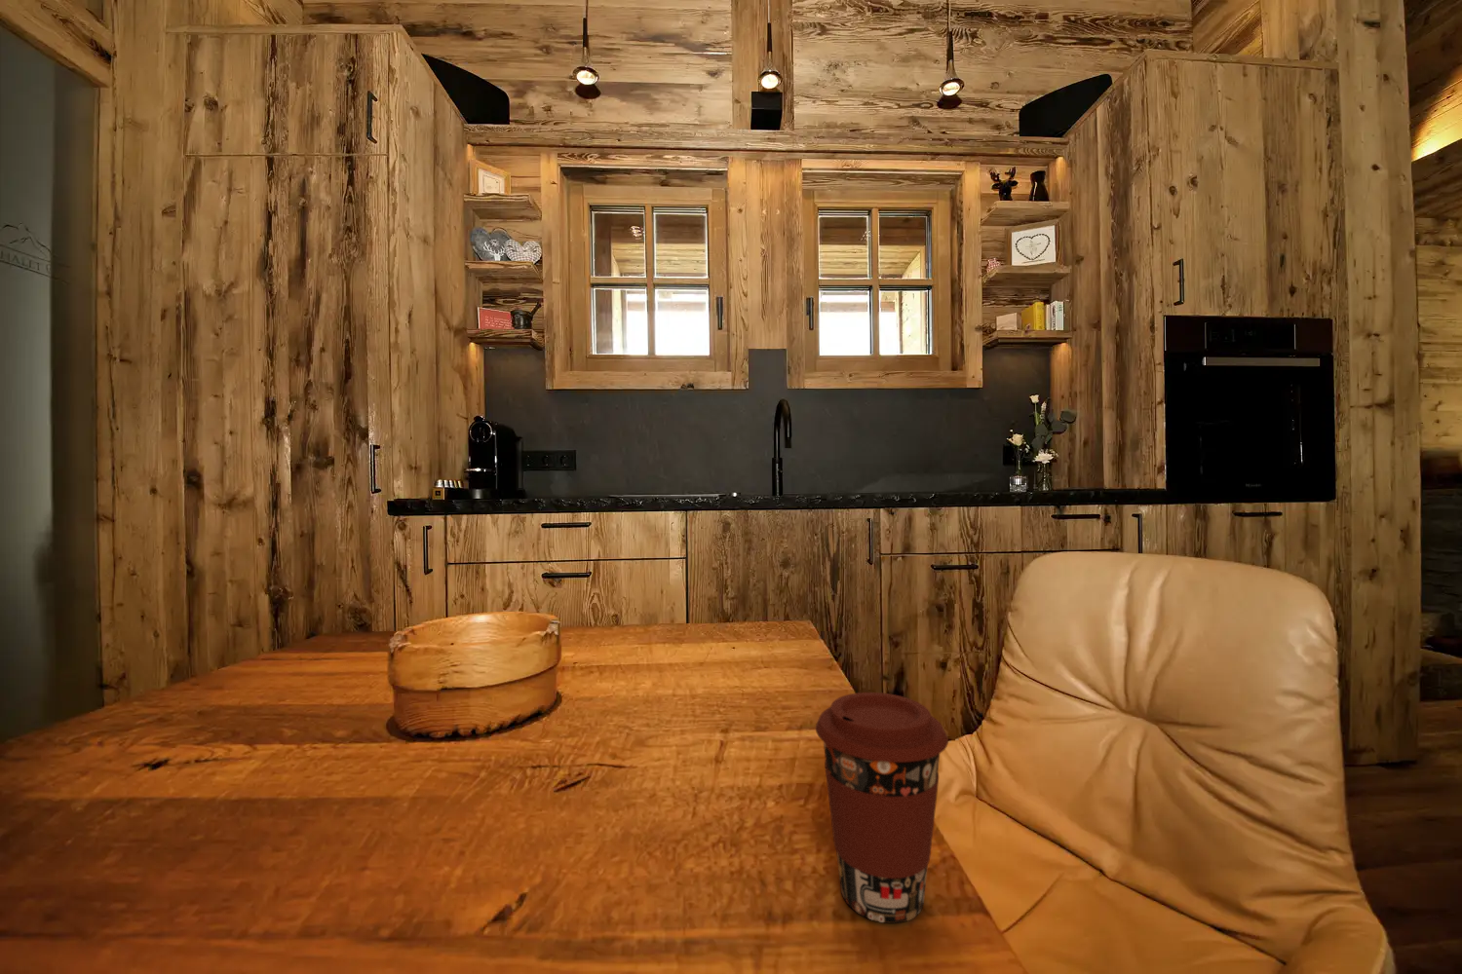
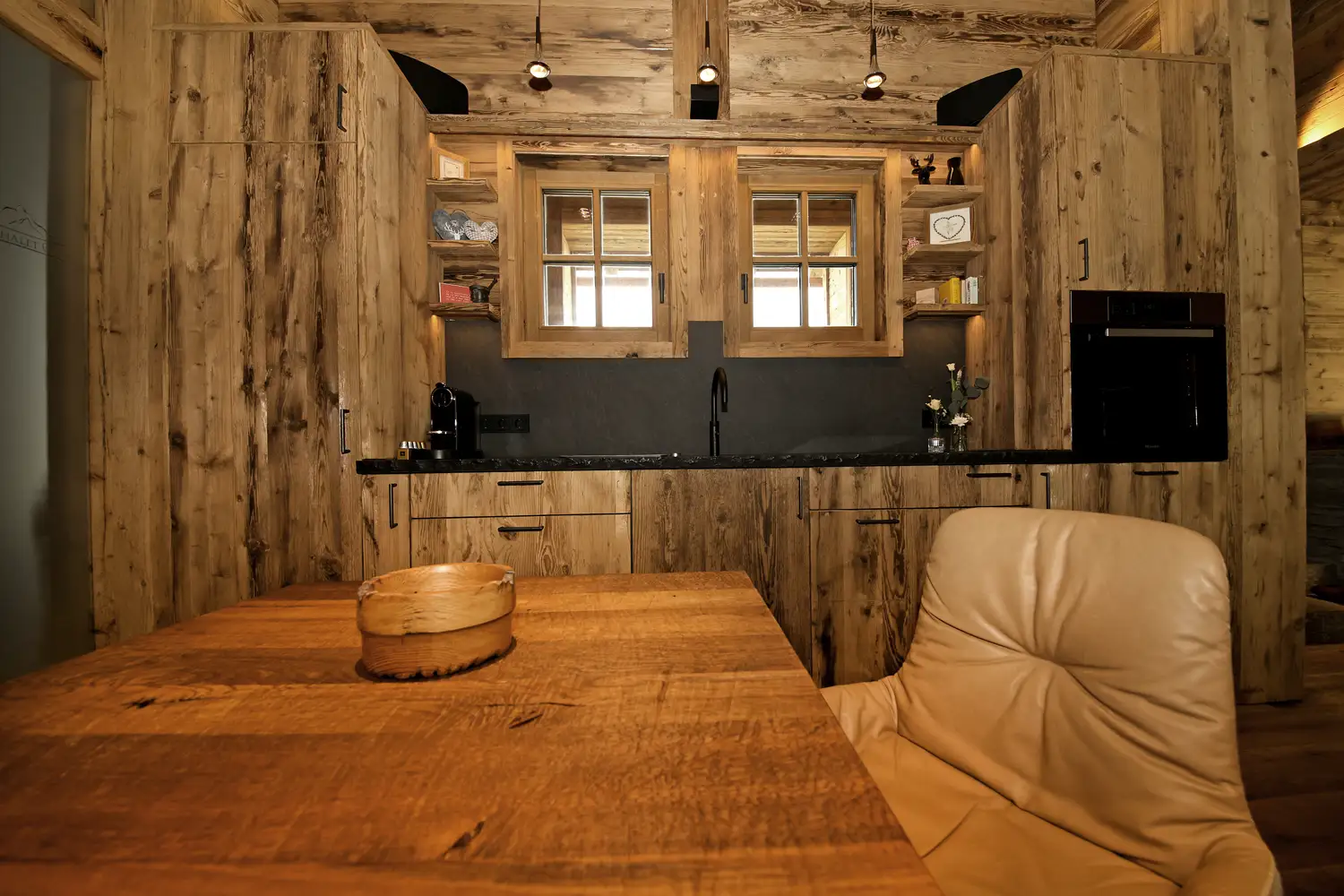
- coffee cup (880, 801)
